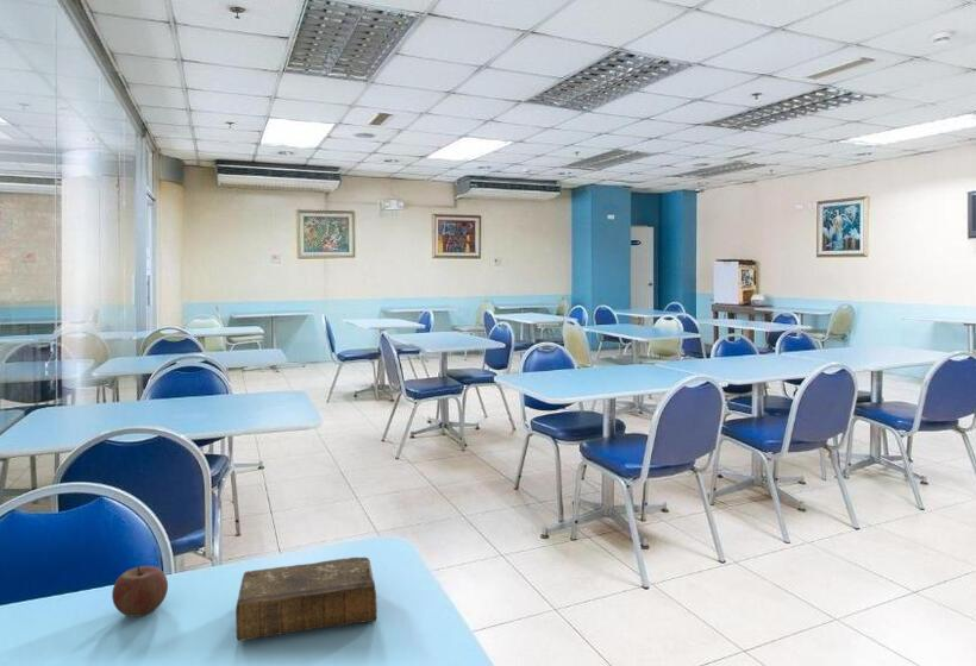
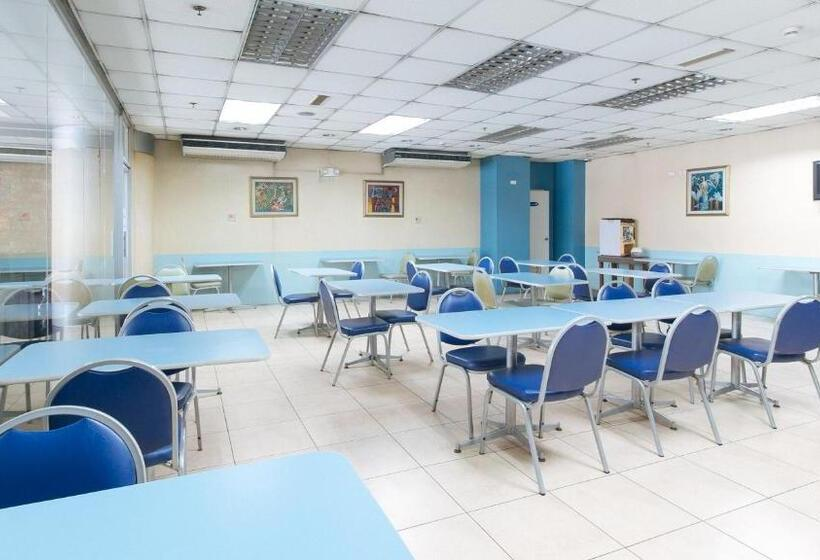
- apple (140, 589)
- book (308, 595)
